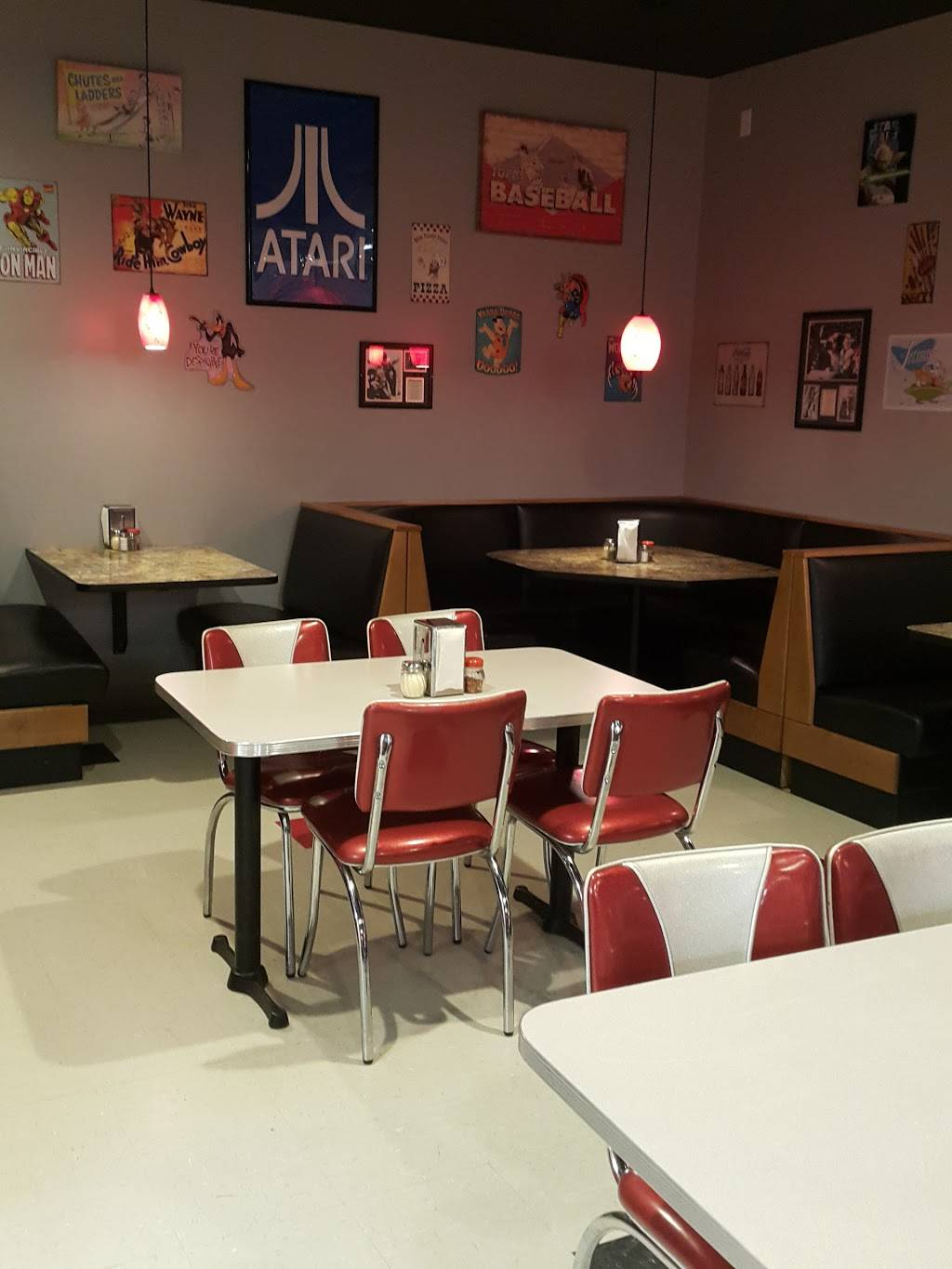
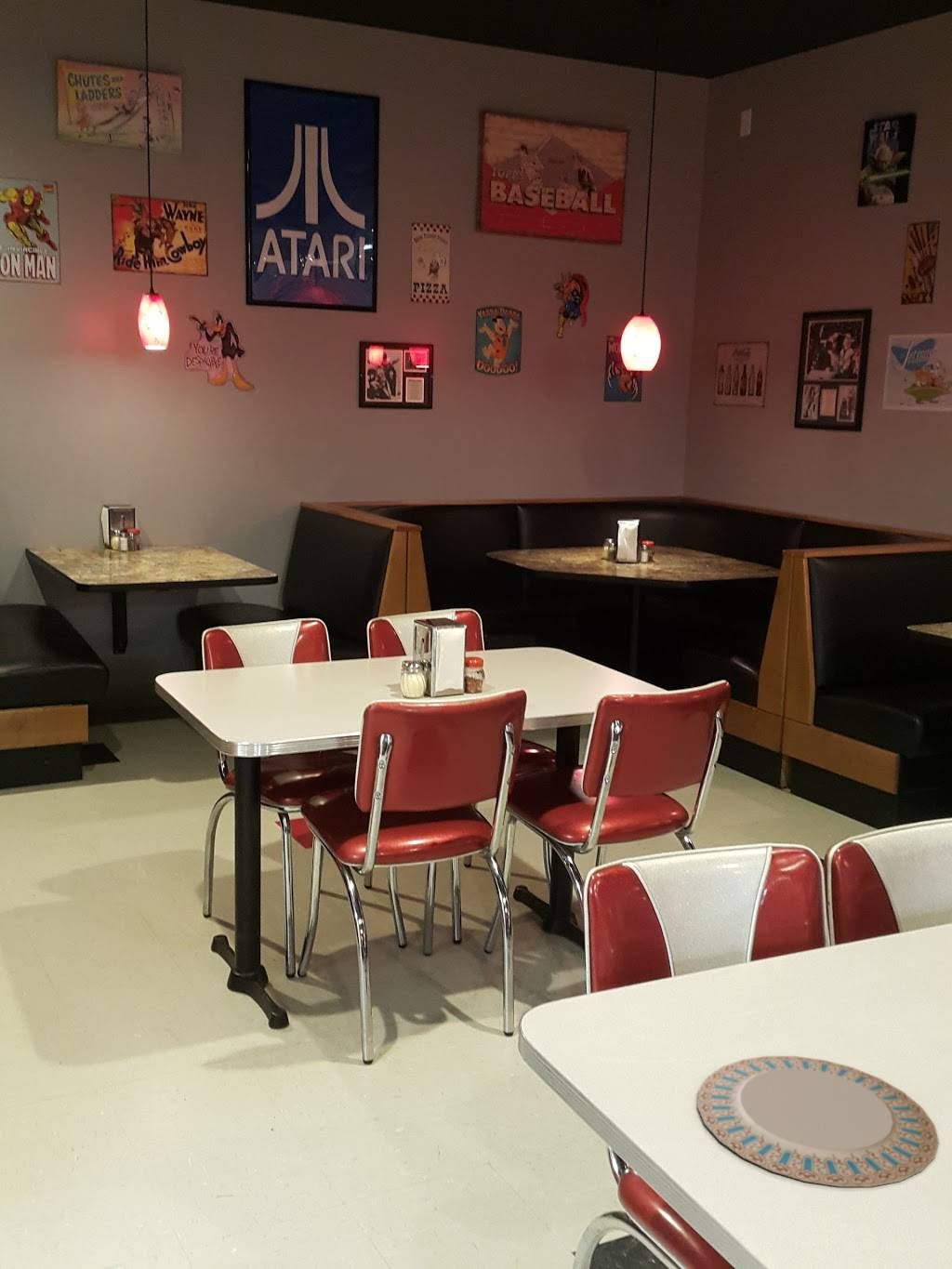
+ chinaware (815, 1111)
